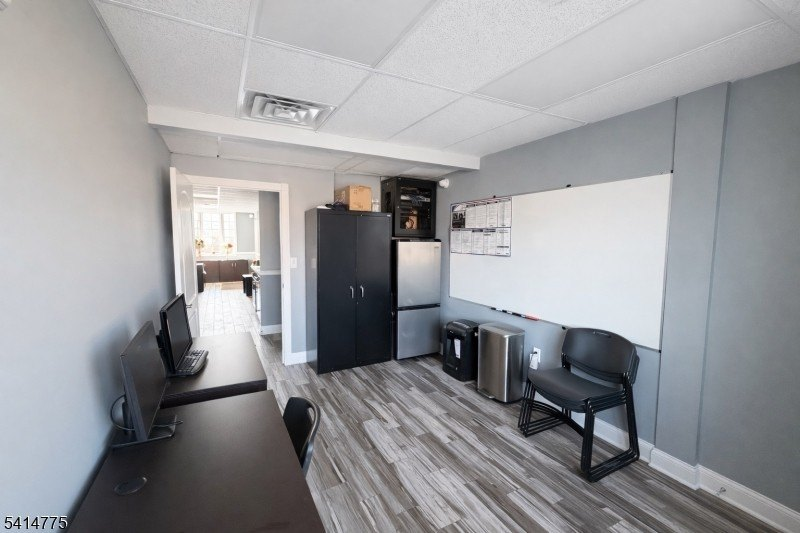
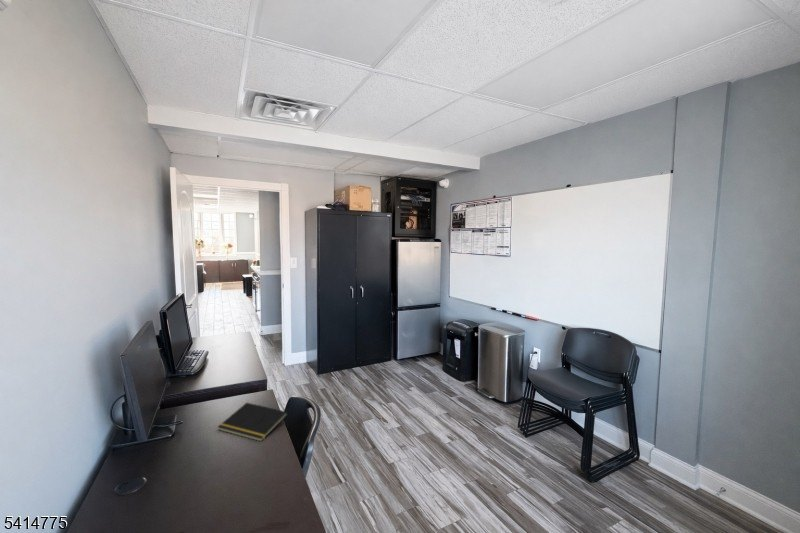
+ notepad (253, 420)
